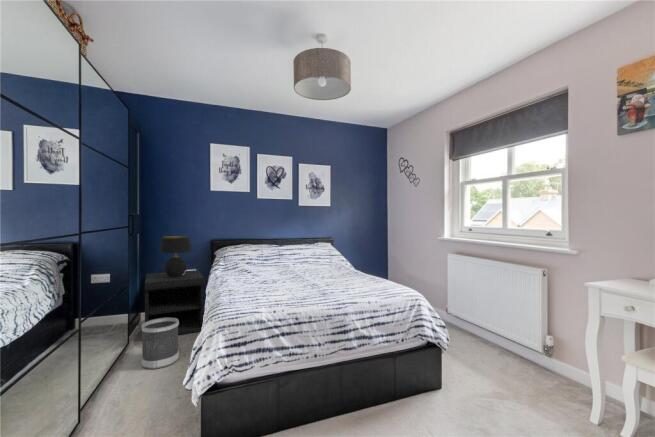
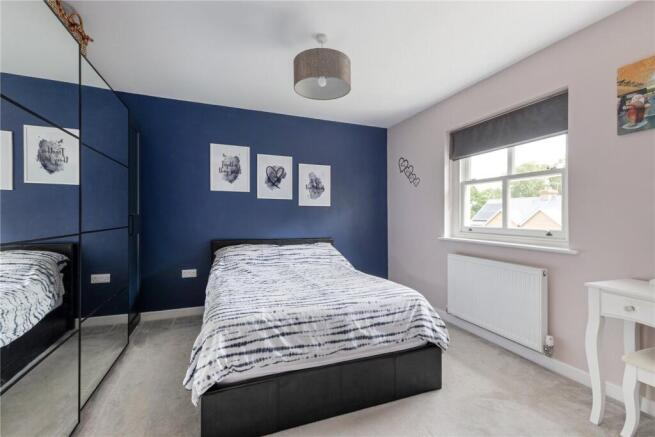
- nightstand (174, 301)
- table lamp (175, 256)
- wastebasket (160, 341)
